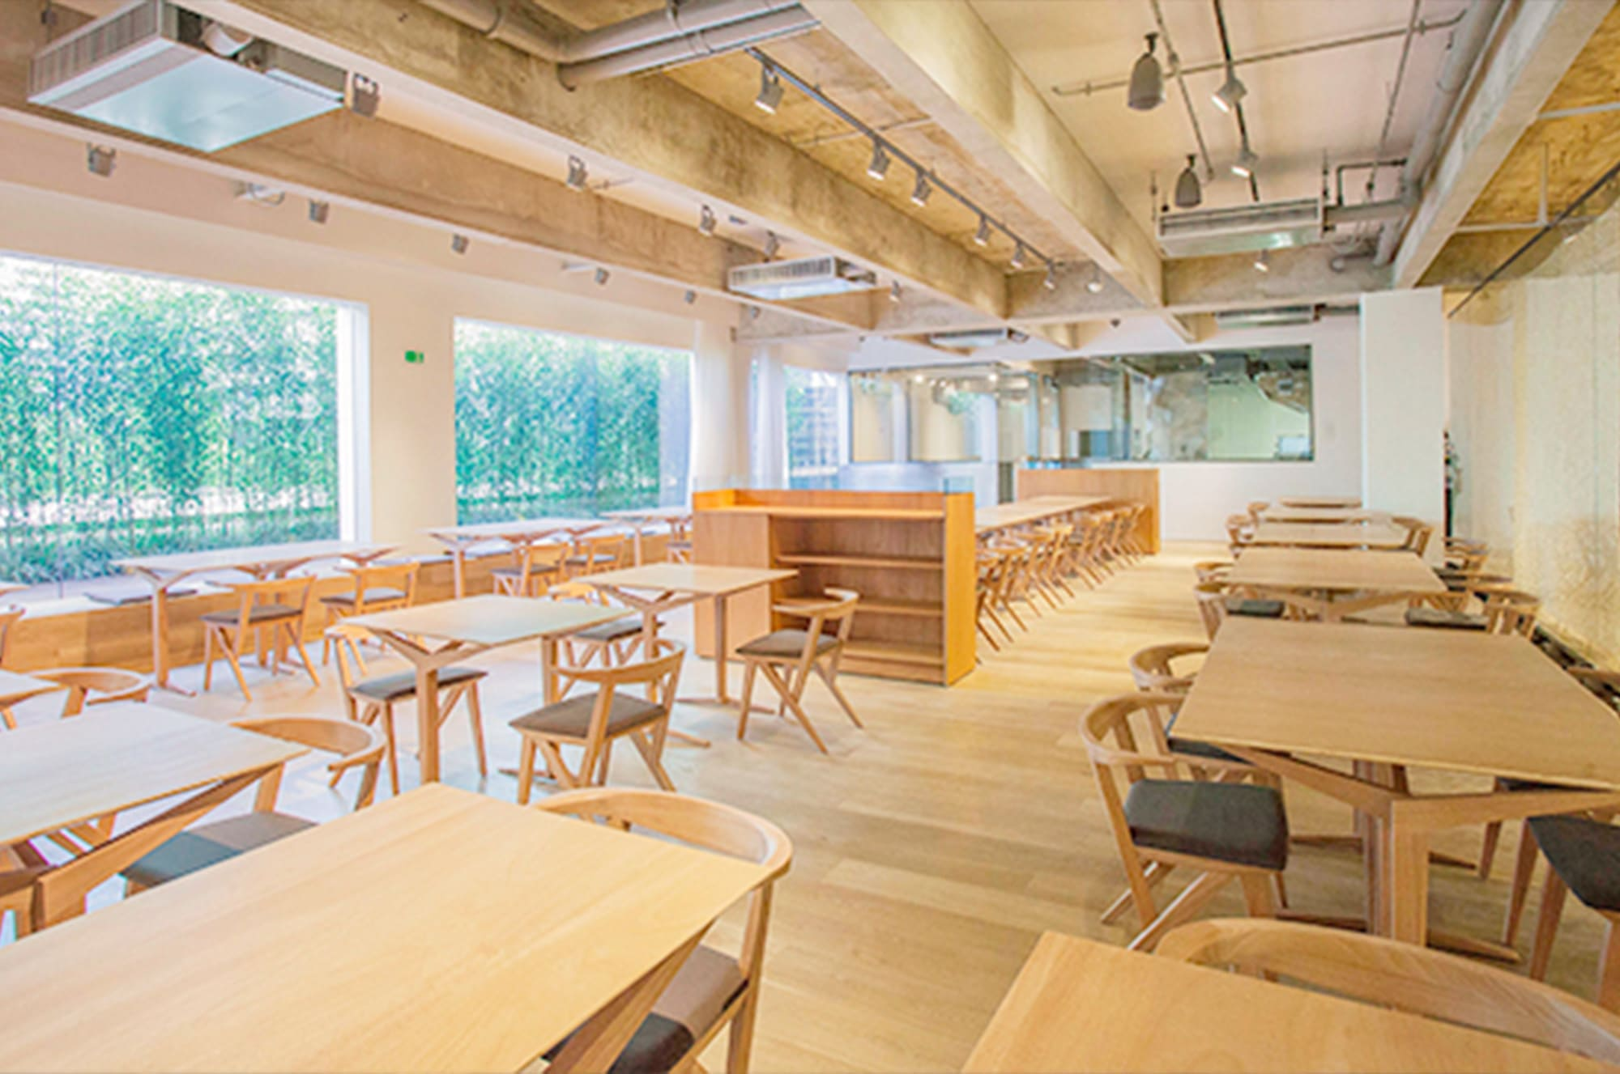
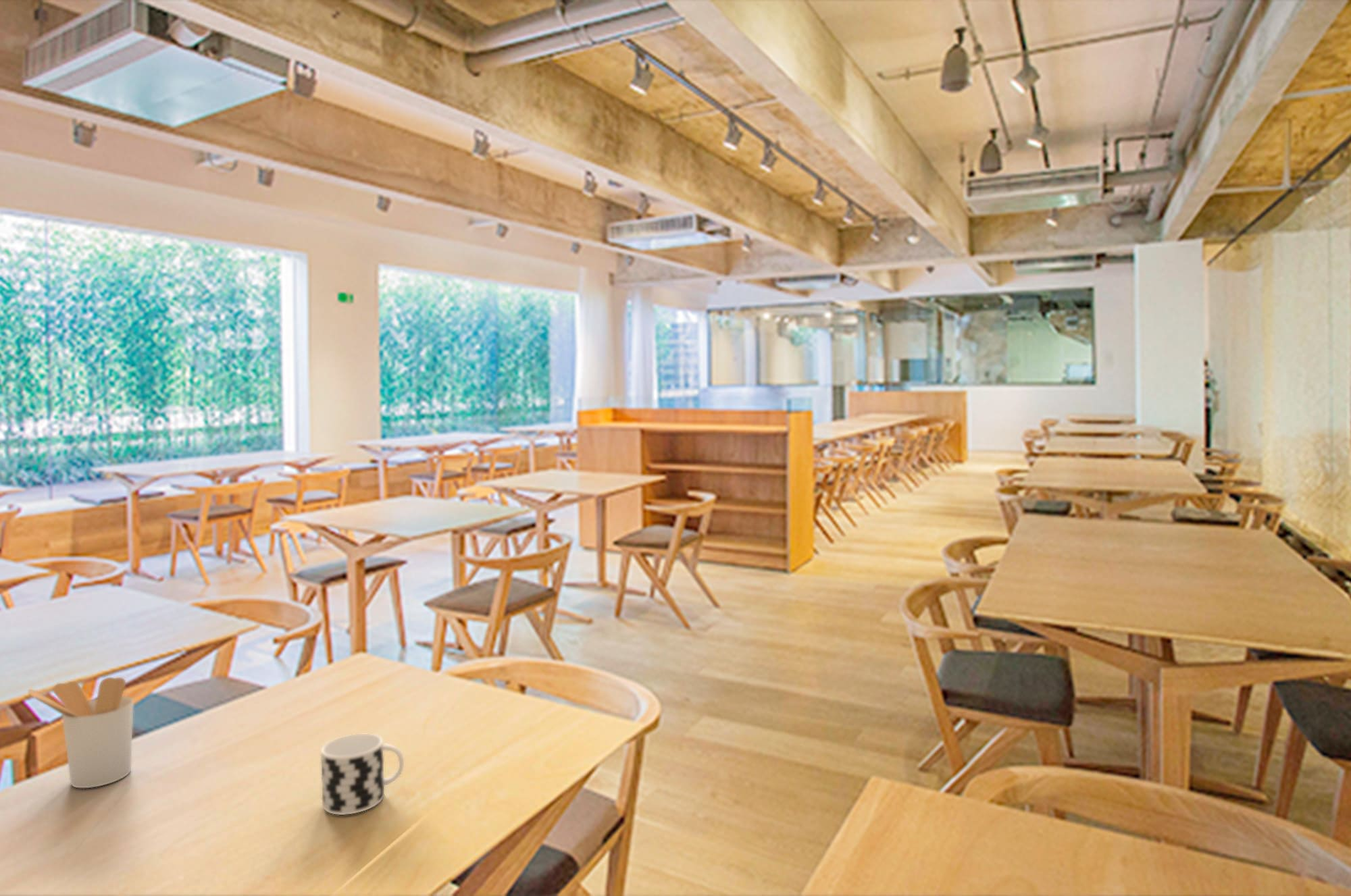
+ utensil holder (82, 729)
+ cup (363, 772)
